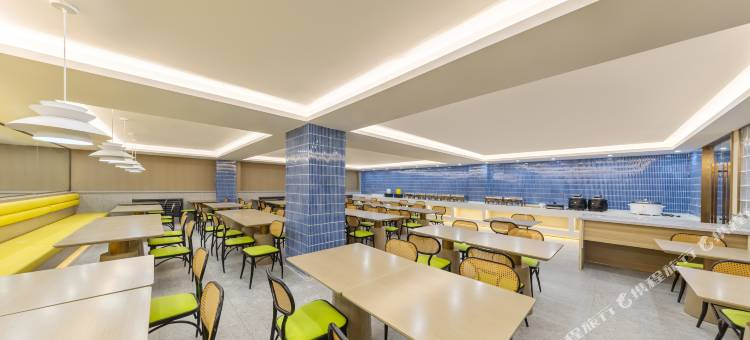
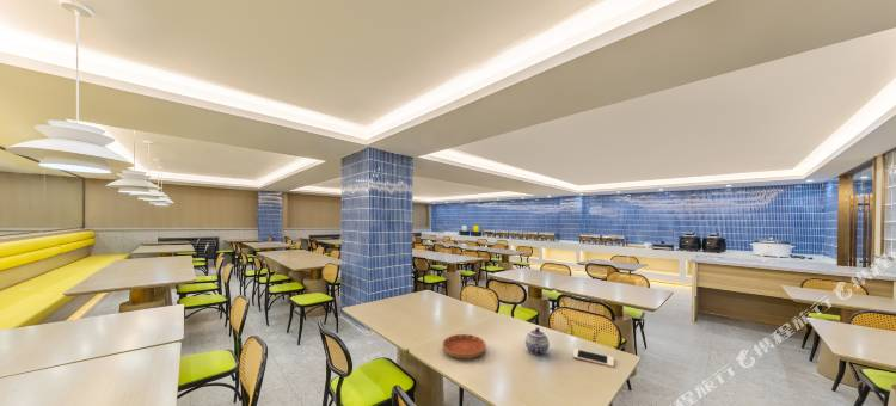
+ cell phone (593, 357)
+ teapot (536, 339)
+ saucer (464, 346)
